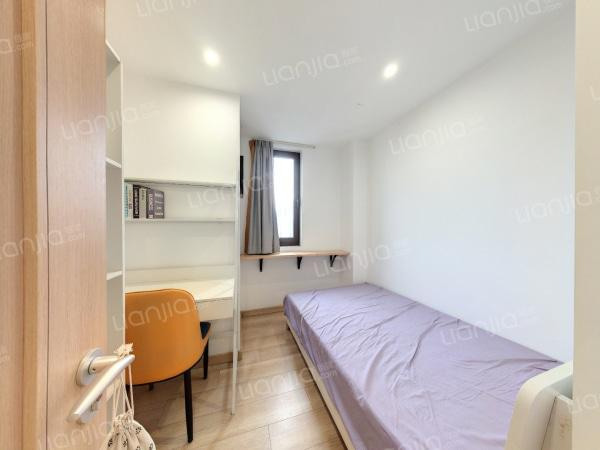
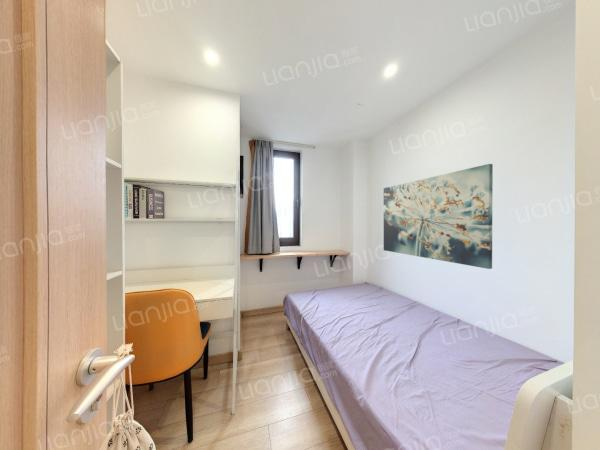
+ wall art (424, 218)
